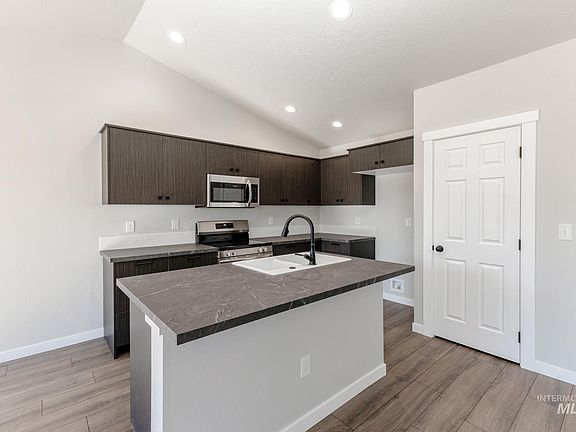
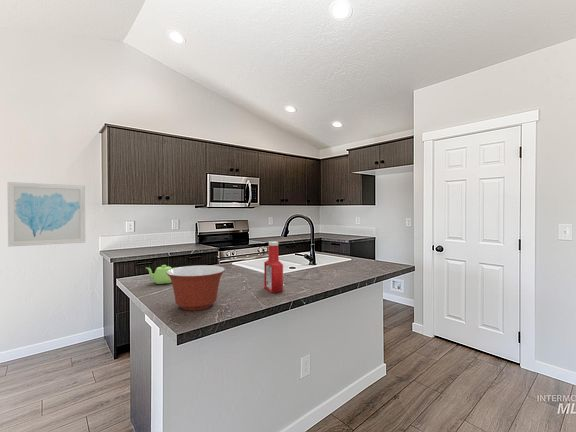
+ teapot (162, 273)
+ soap bottle (273, 265)
+ mixing bowl (196, 288)
+ wall art (48, 214)
